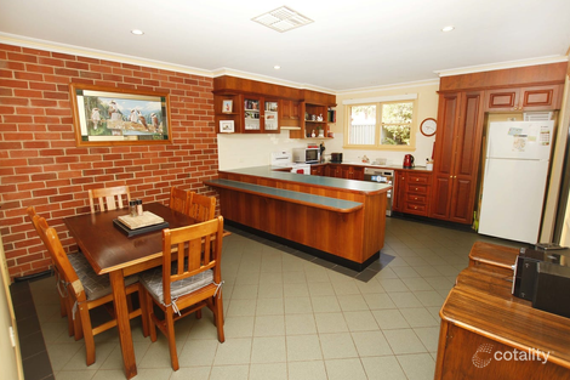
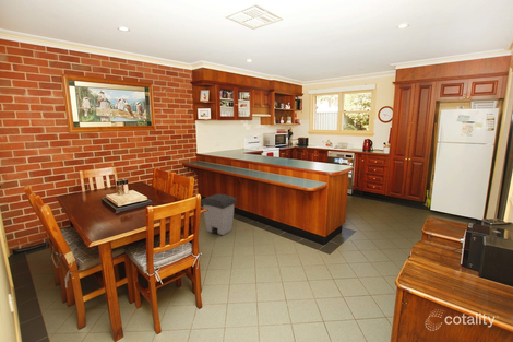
+ trash can (219, 213)
